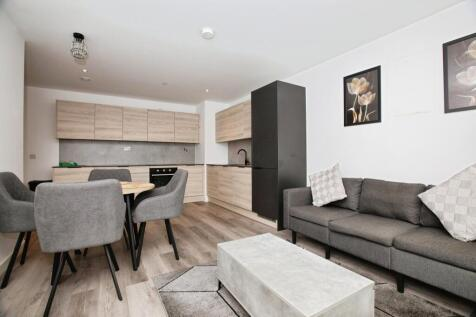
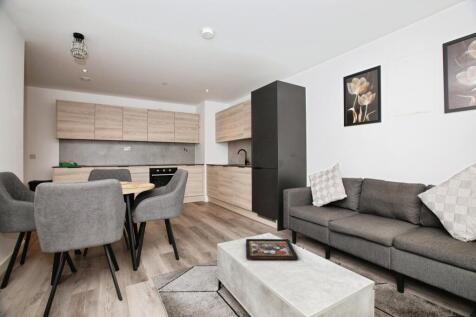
+ decorative tray (269, 248)
